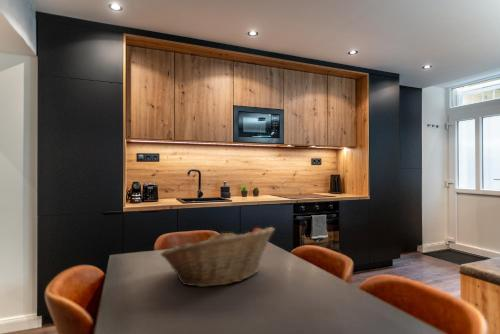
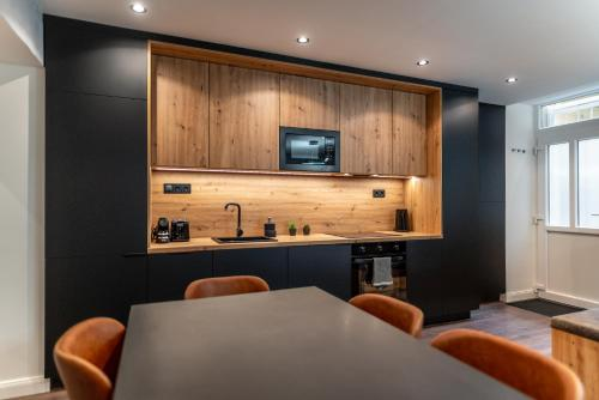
- fruit basket (221, 250)
